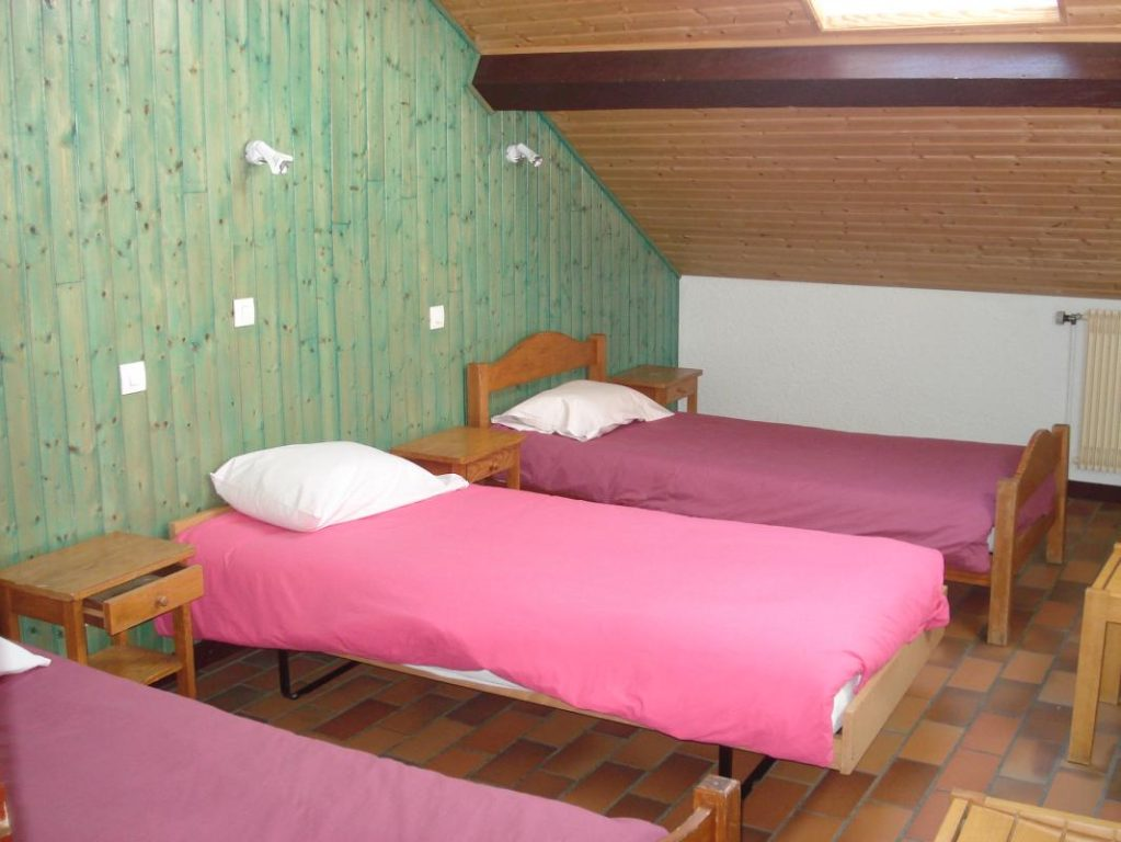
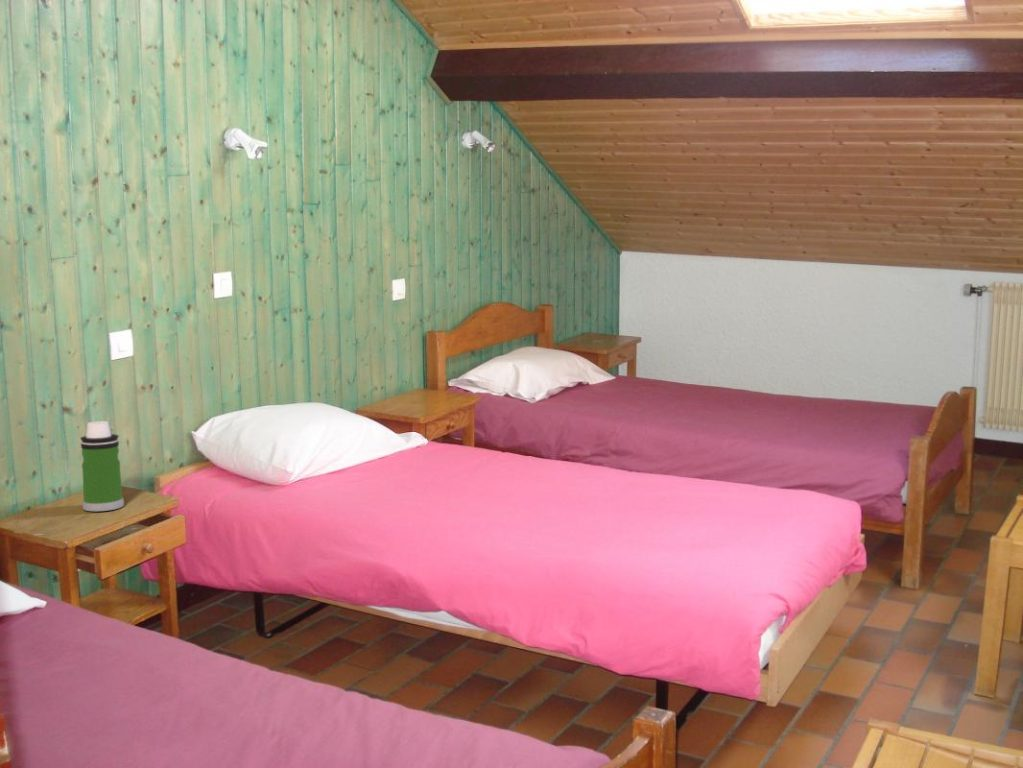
+ water bottle (100, 464)
